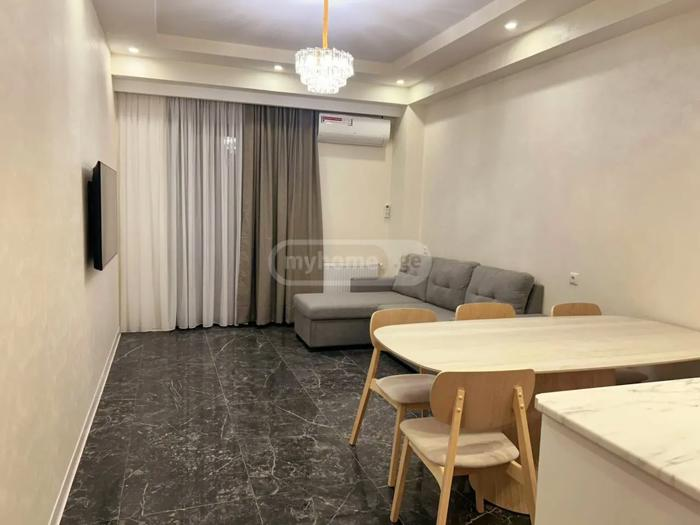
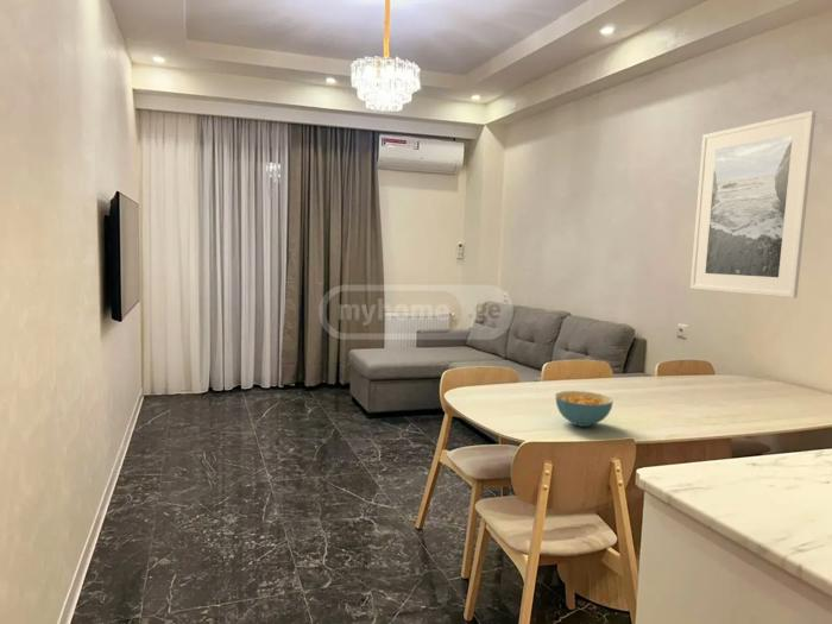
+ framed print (745, 209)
+ cereal bowl (582, 410)
